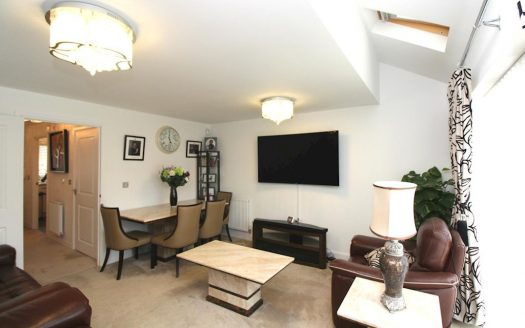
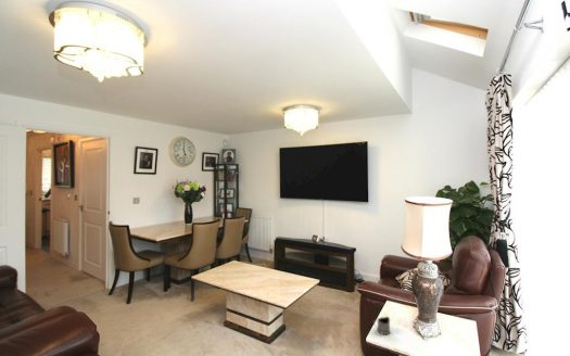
+ tea glass holder (381, 323)
